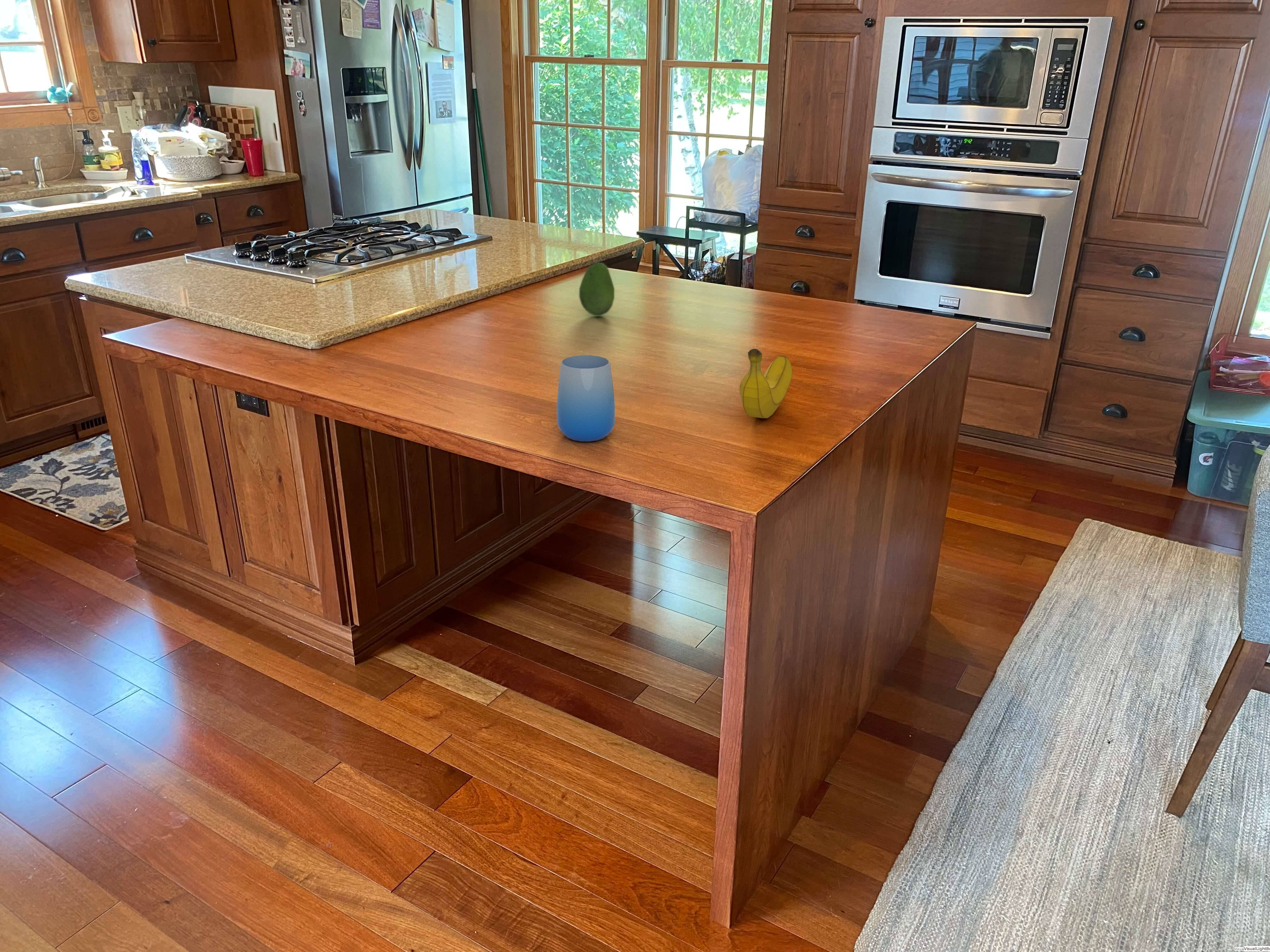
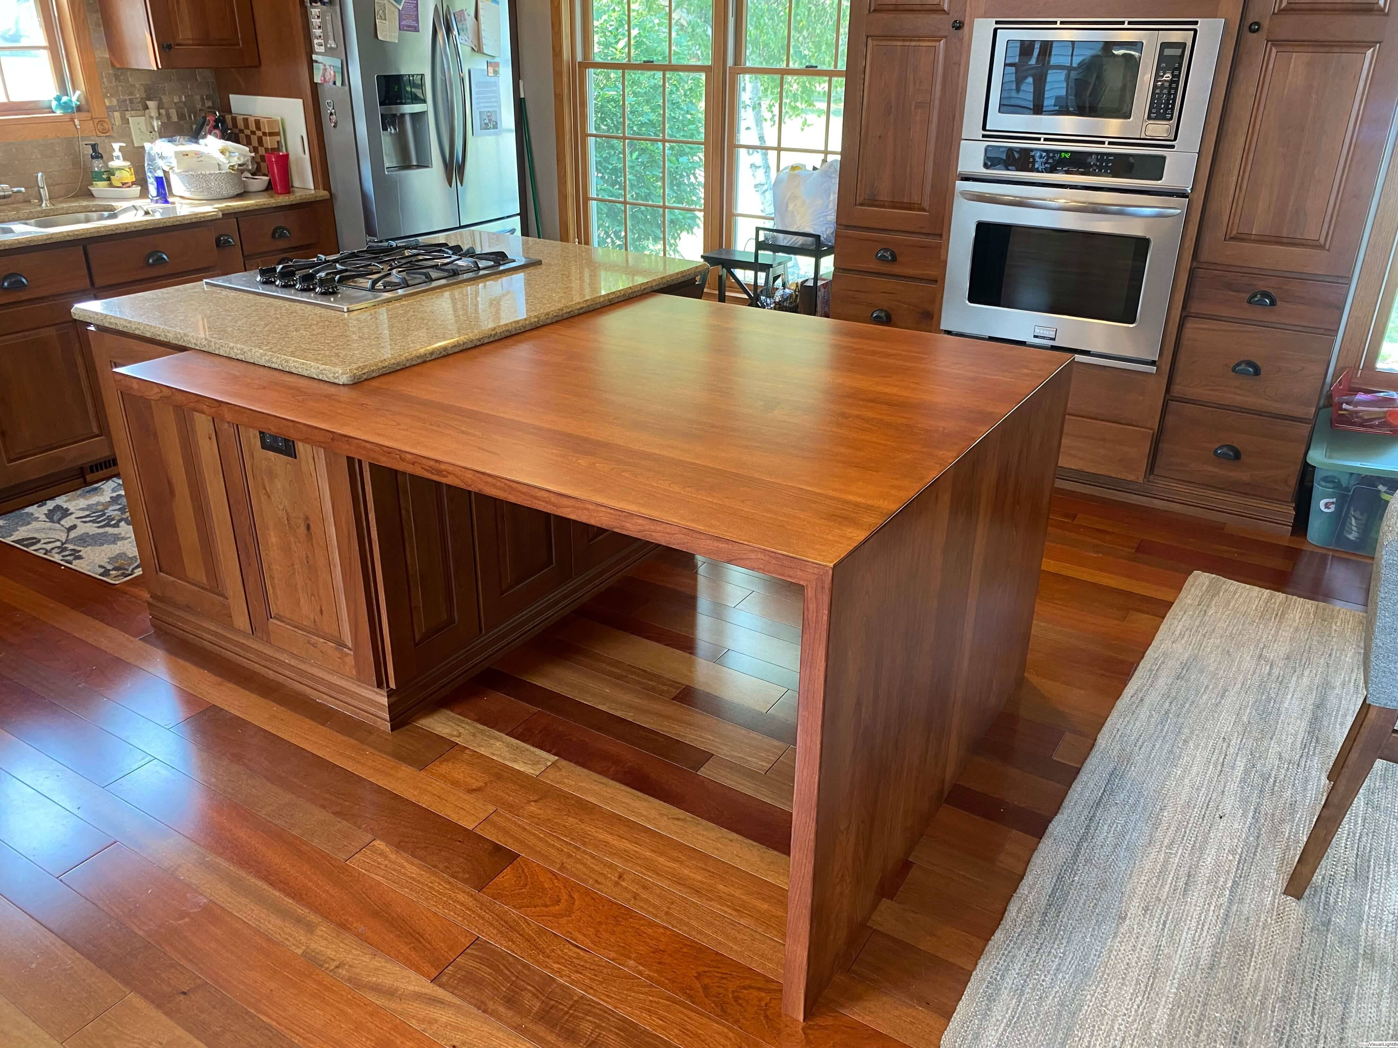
- fruit (768, 374)
- cup (586, 398)
- fruit (597, 289)
